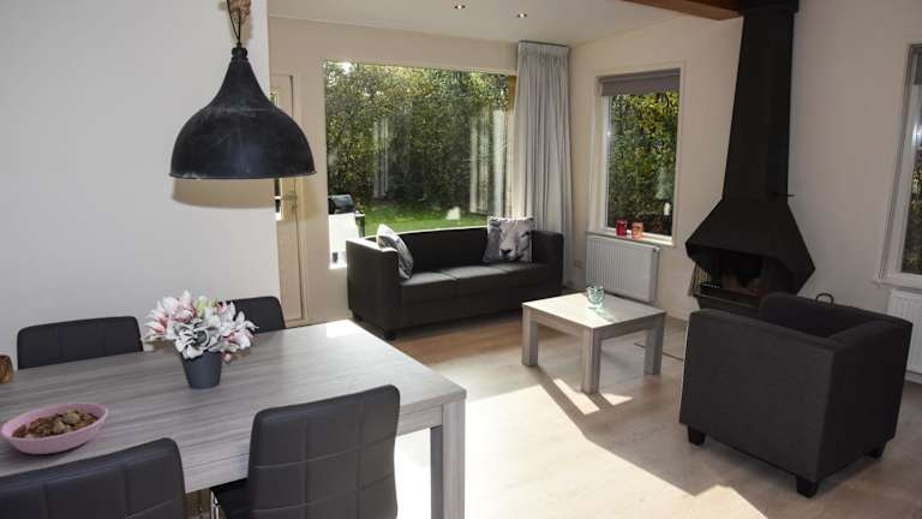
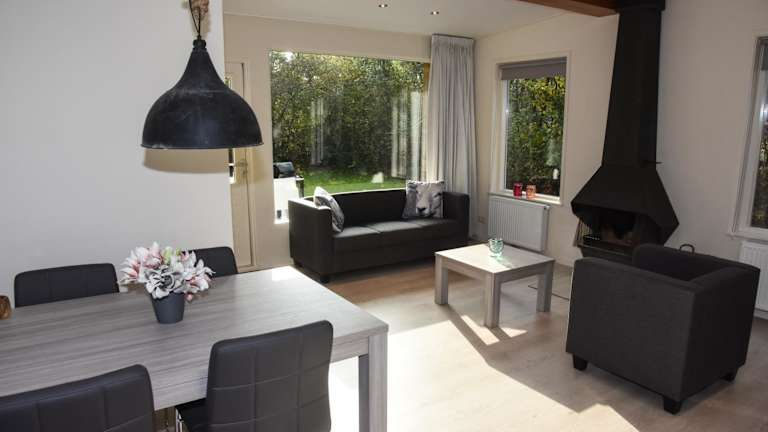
- bowl (56, 426)
